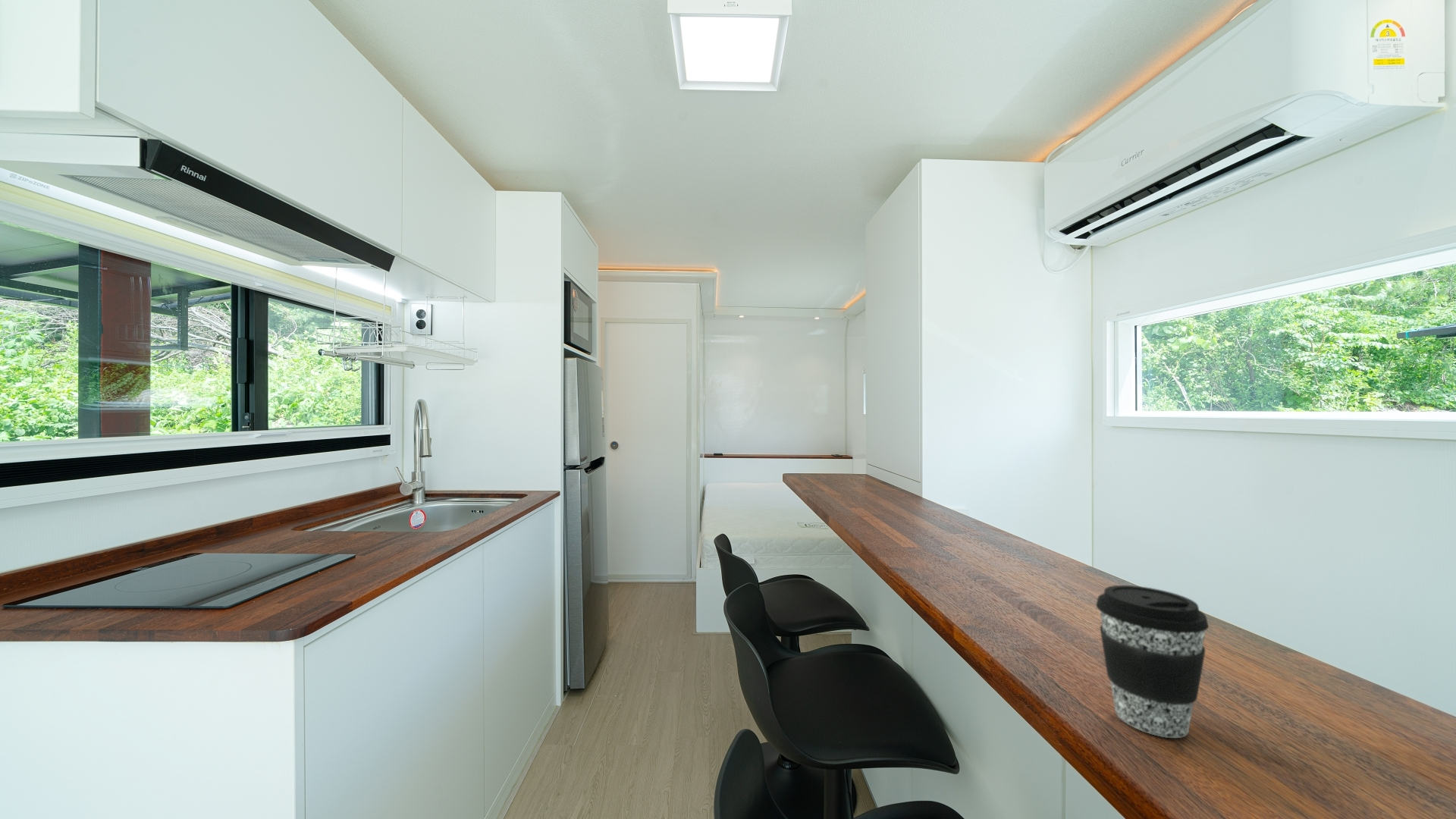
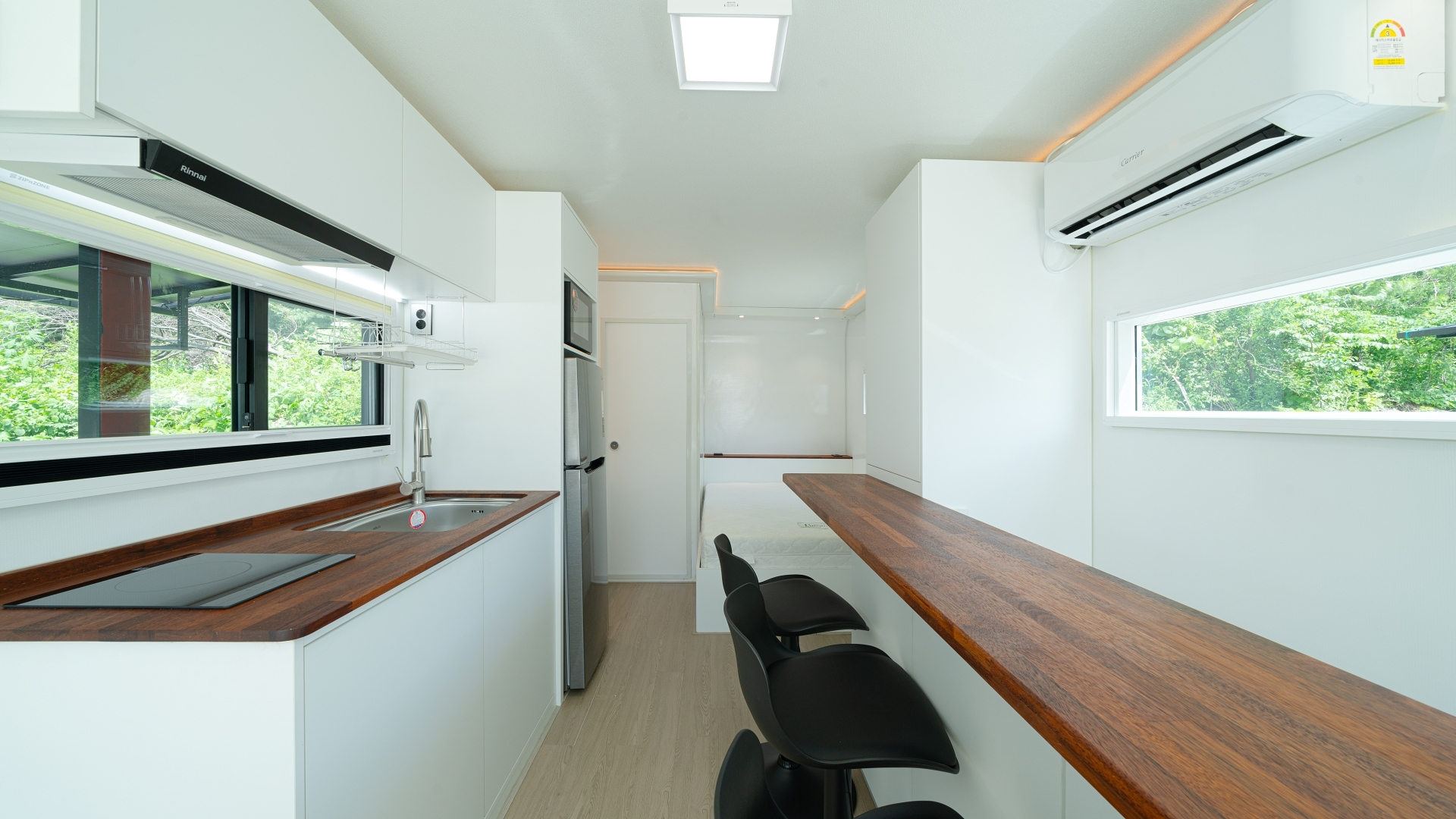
- coffee cup (1150, 658)
